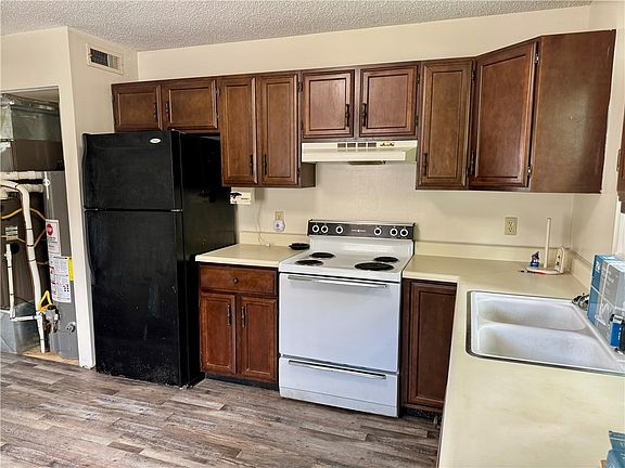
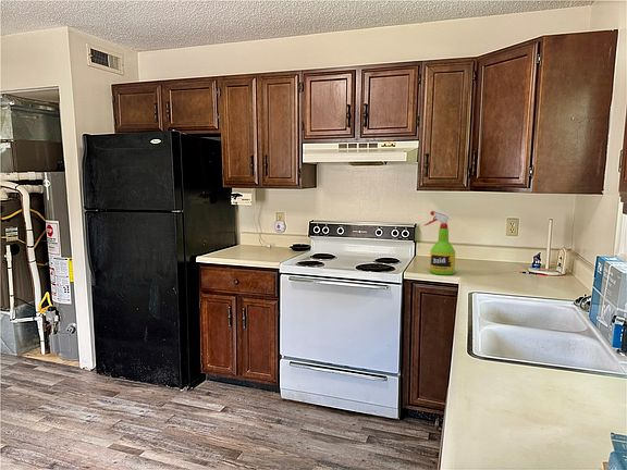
+ spray bottle (439, 242)
